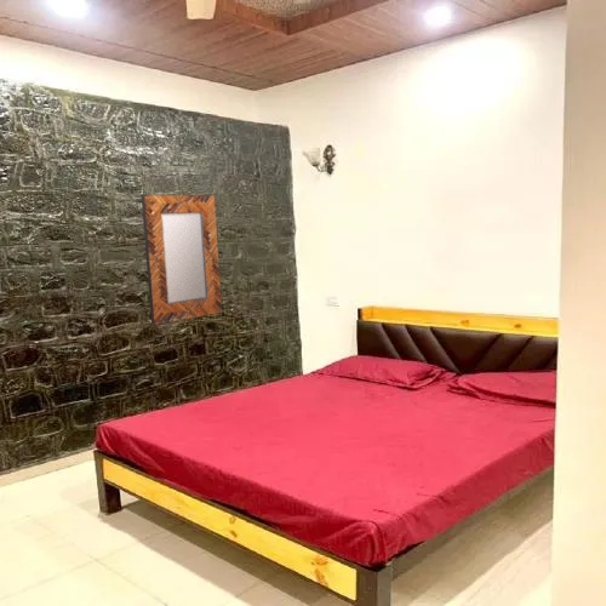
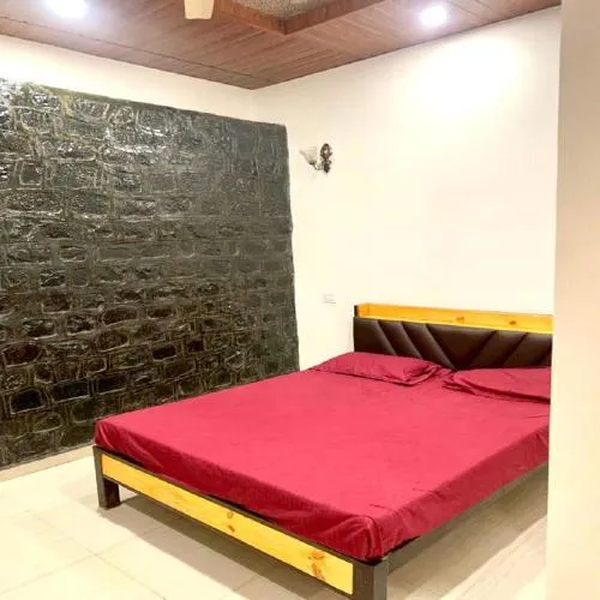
- home mirror (183, 257)
